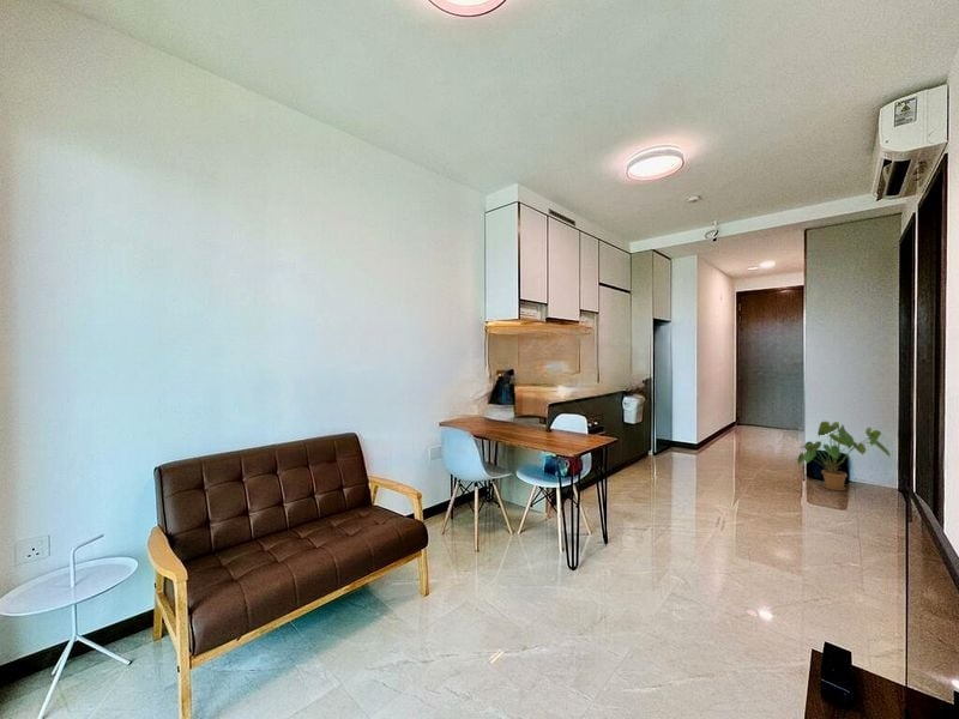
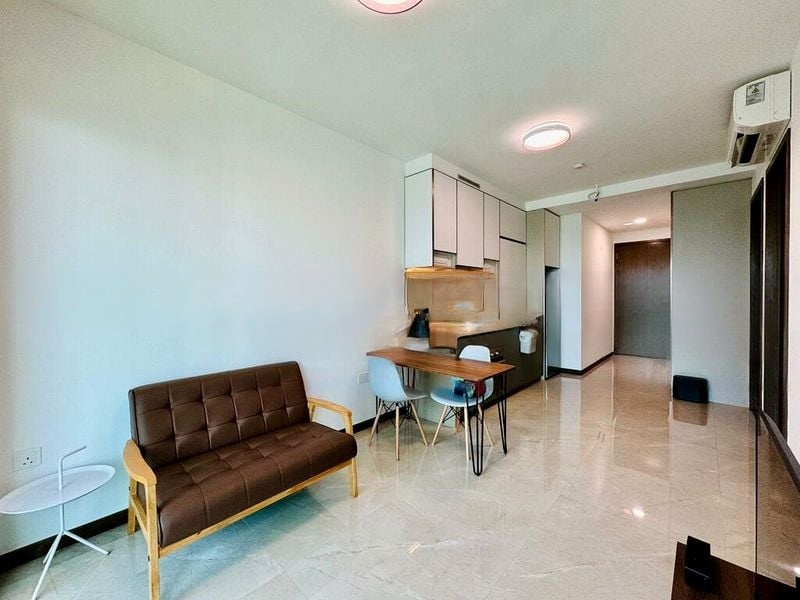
- house plant (840, 453)
